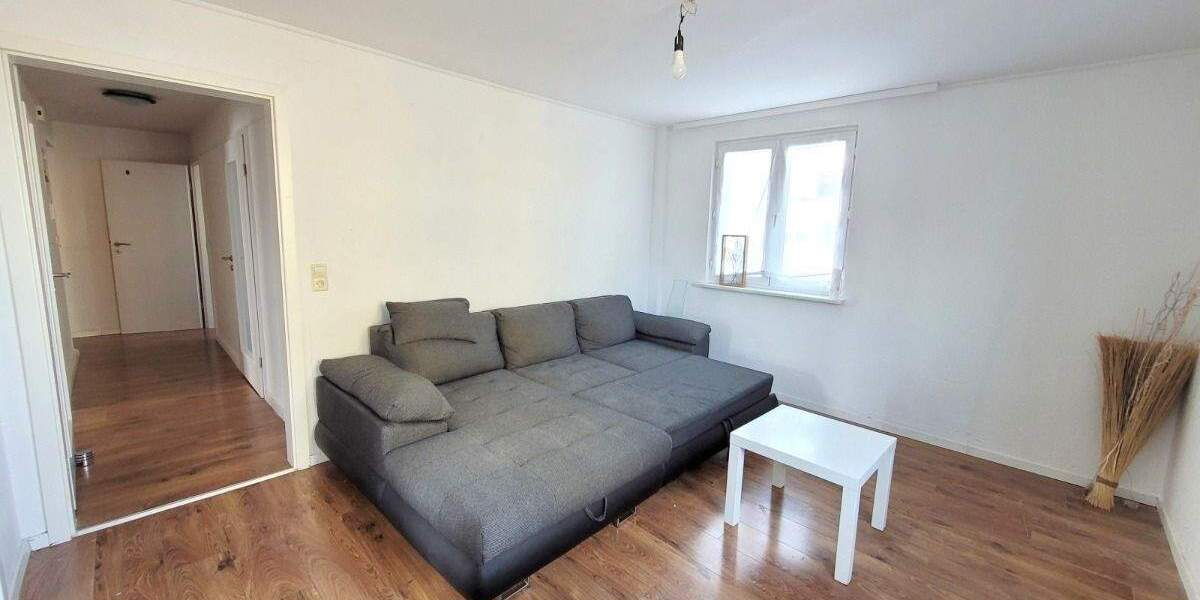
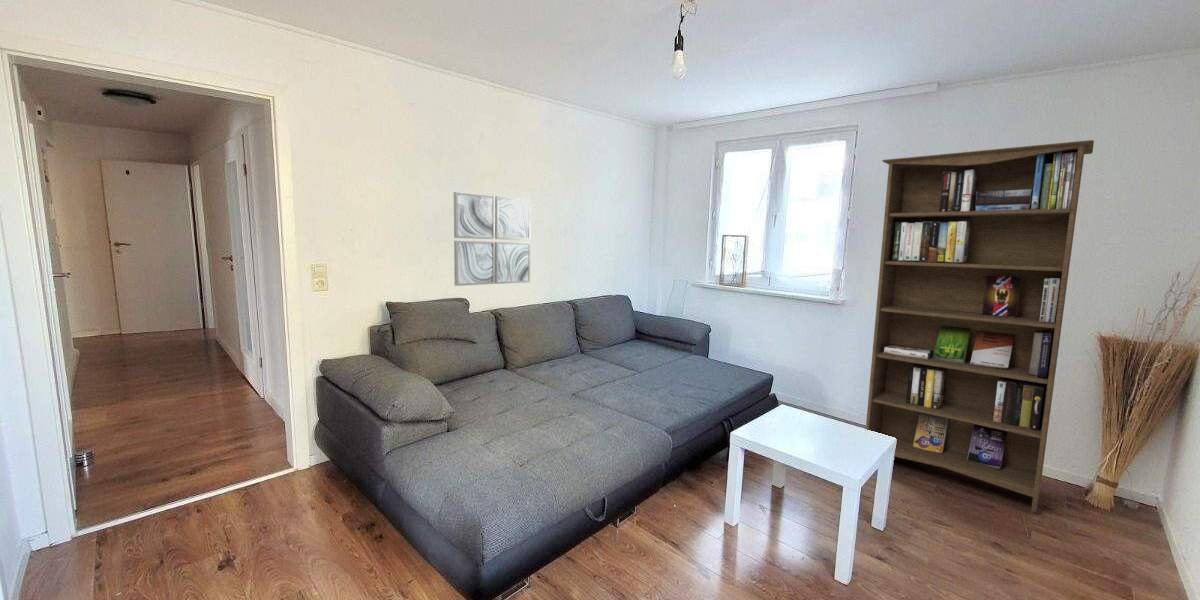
+ bookcase (962, 321)
+ wall art (494, 238)
